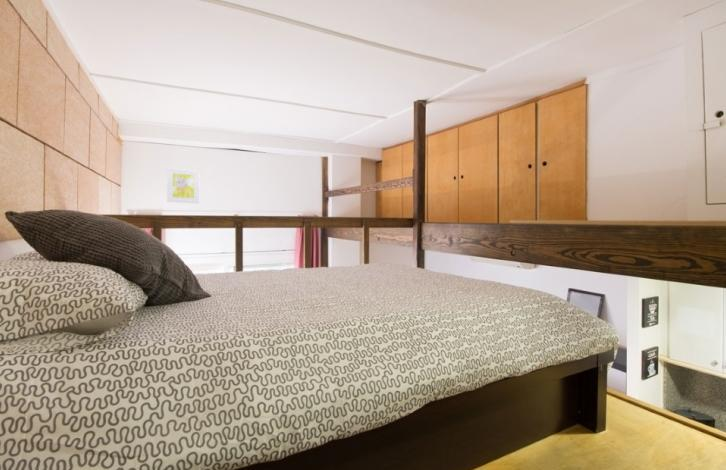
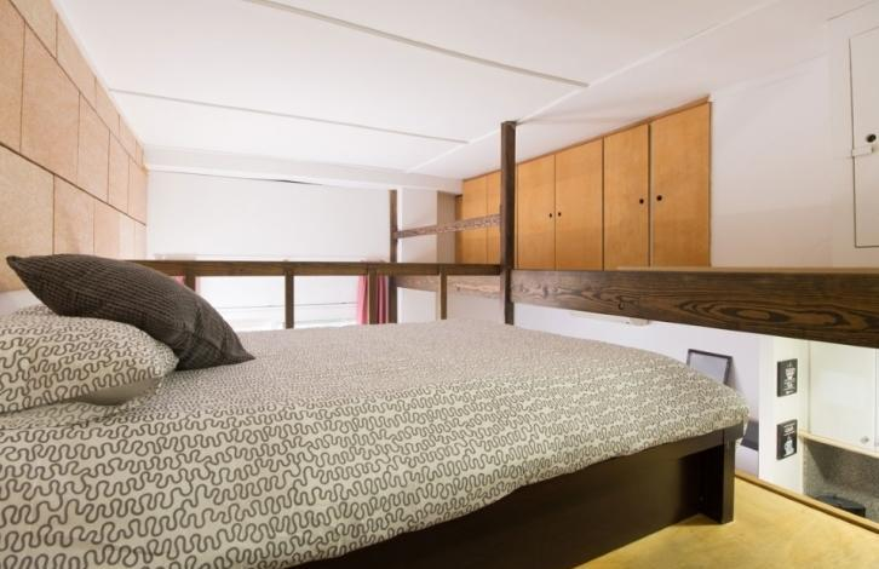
- wall art (183, 186)
